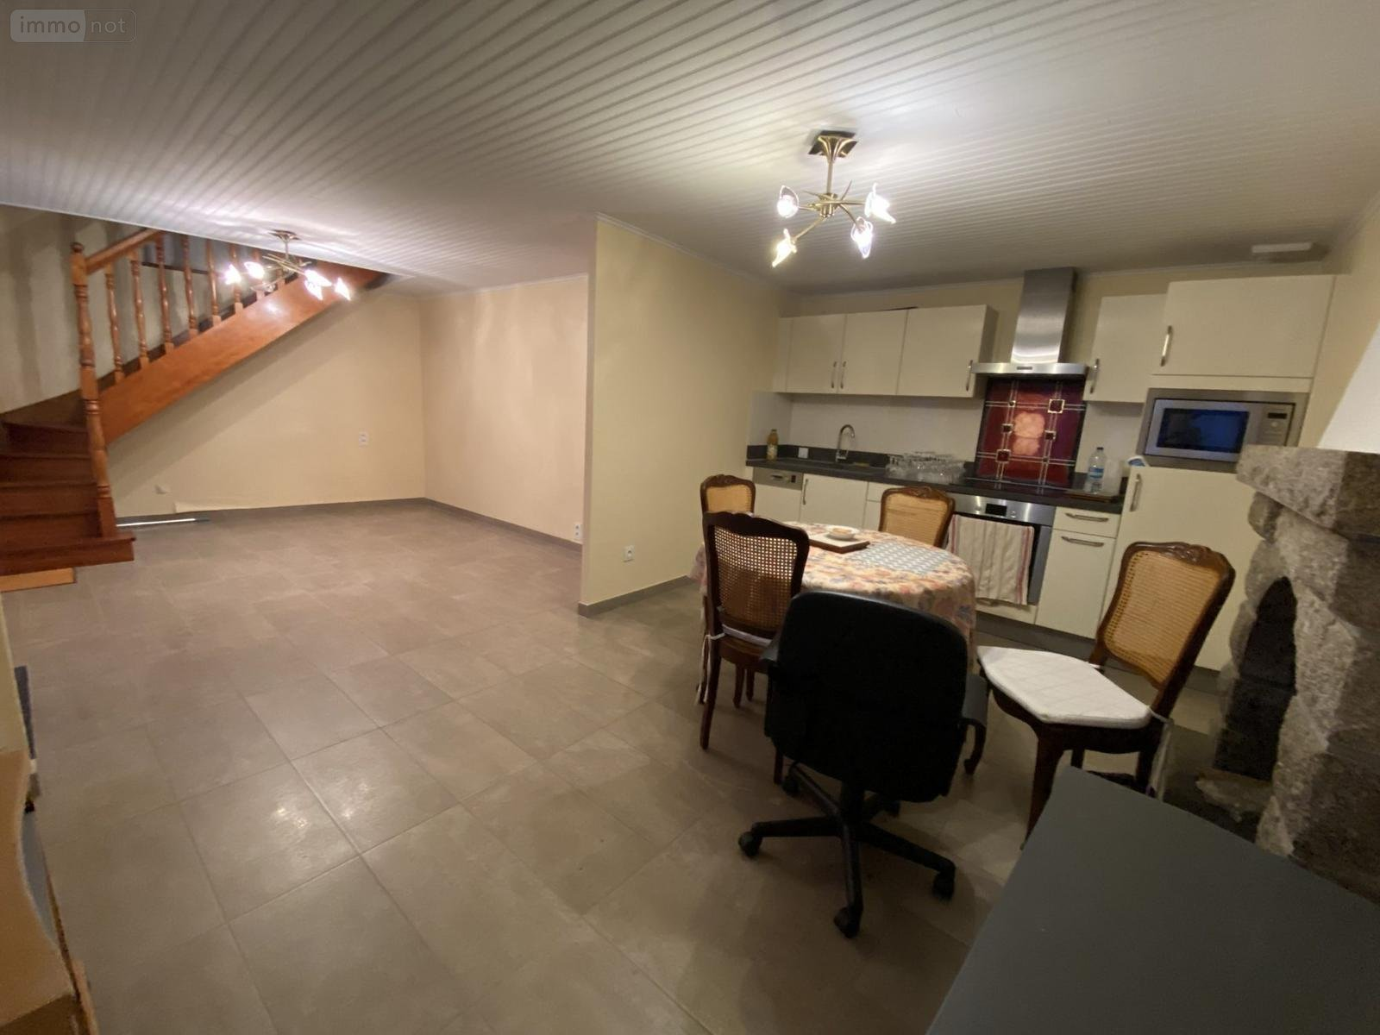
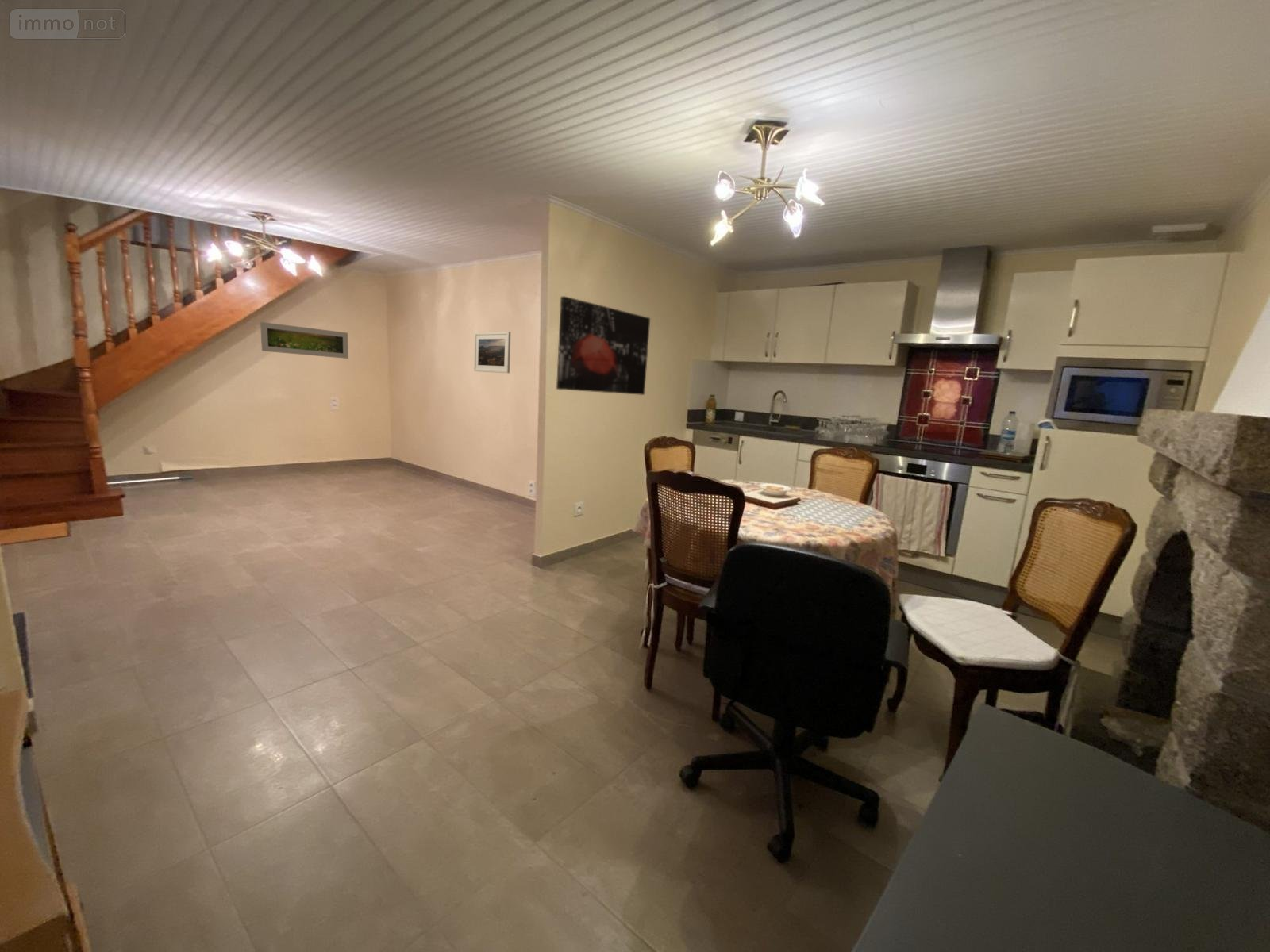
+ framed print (306, 341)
+ wall art (606, 351)
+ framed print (491, 352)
